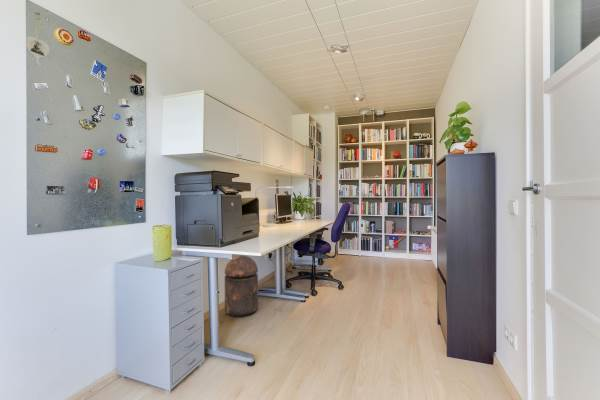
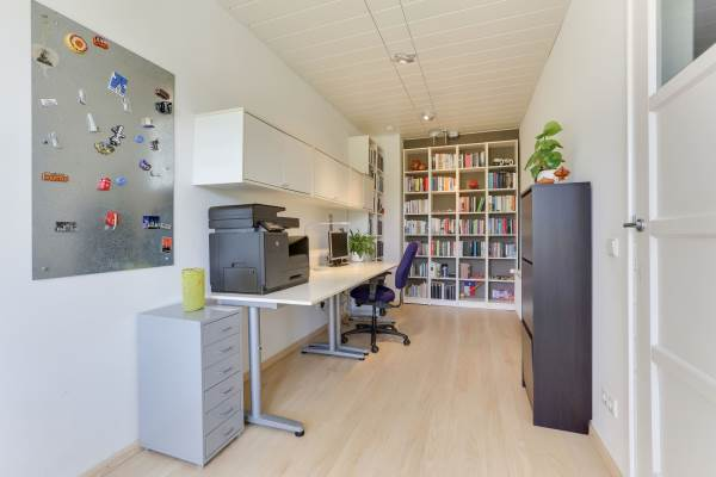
- trash can (241, 283)
